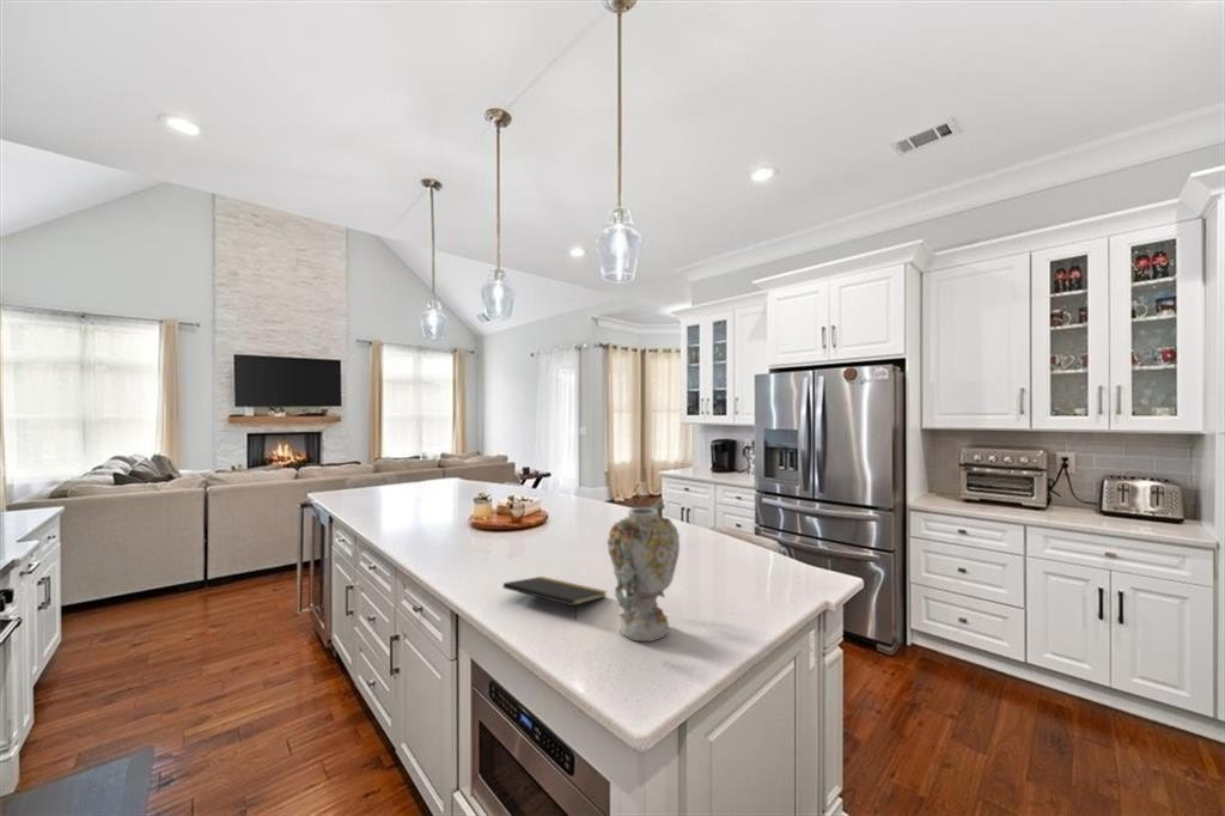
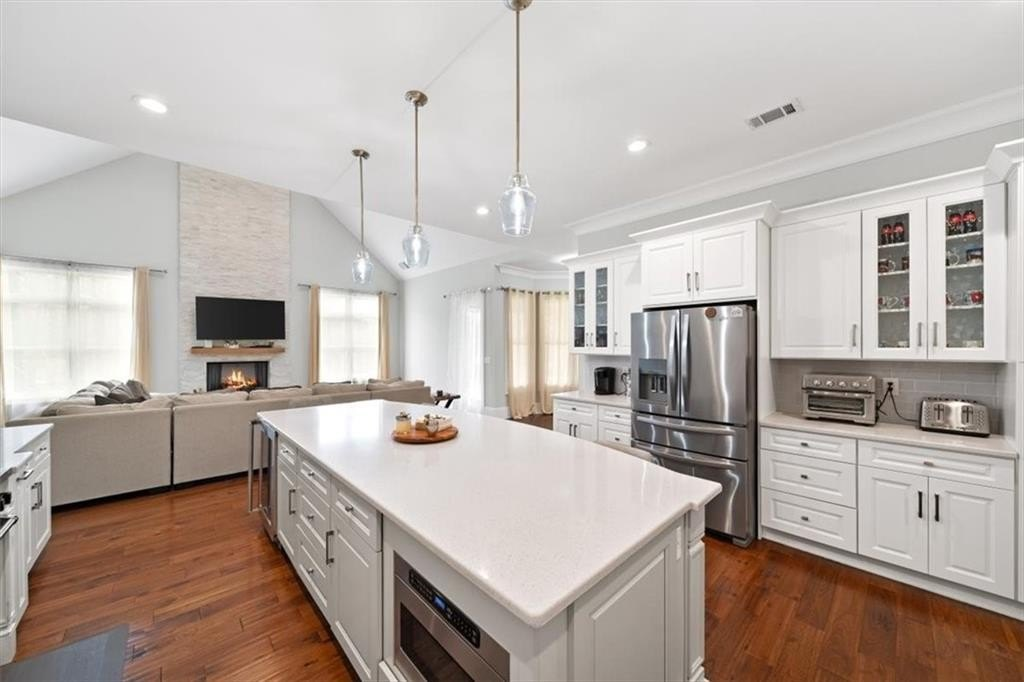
- notepad (555, 590)
- vase (644, 567)
